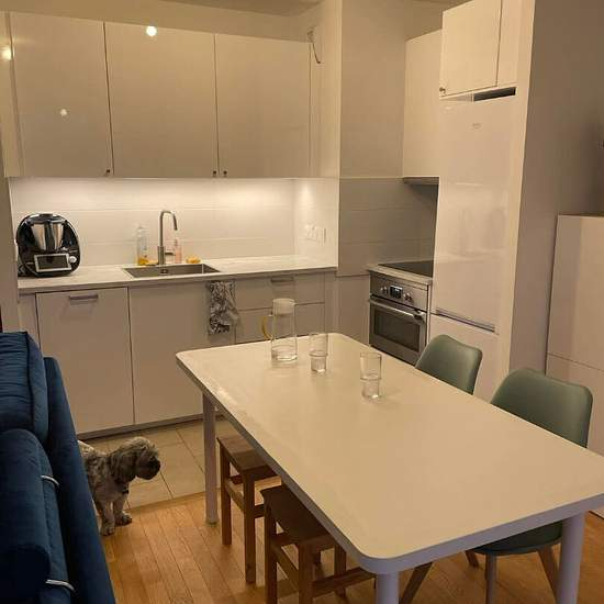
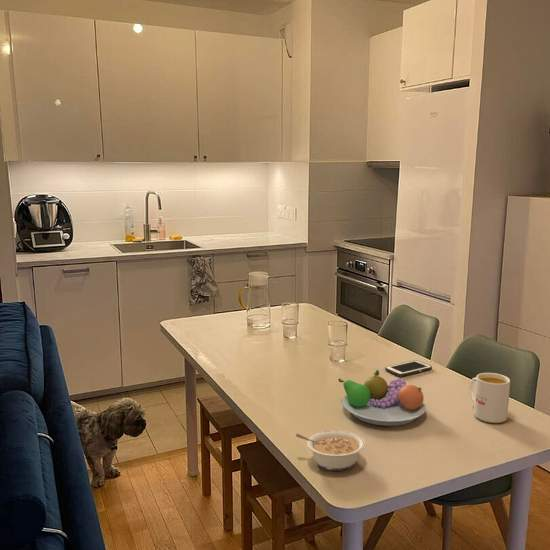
+ cell phone (408, 368)
+ legume (333, 450)
+ fruit bowl (381, 394)
+ mug (486, 395)
